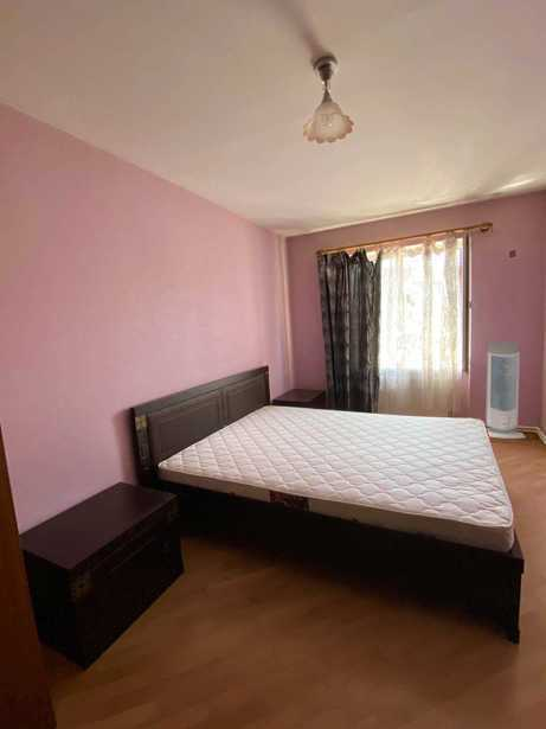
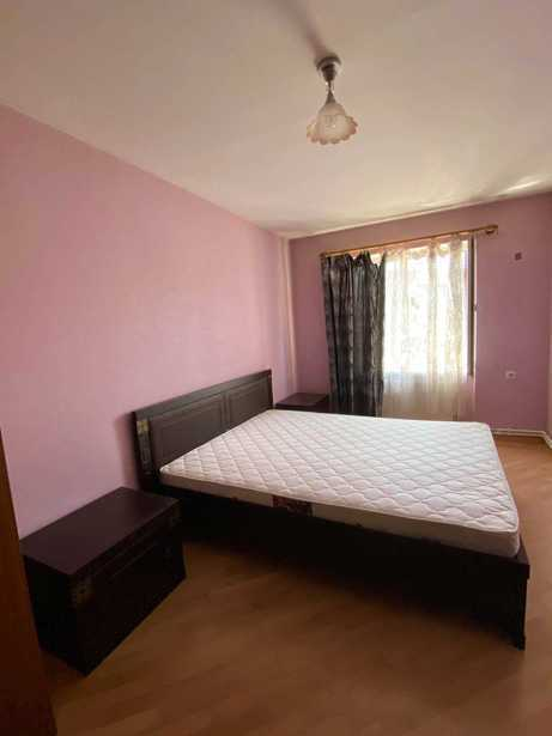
- air purifier (501, 389)
